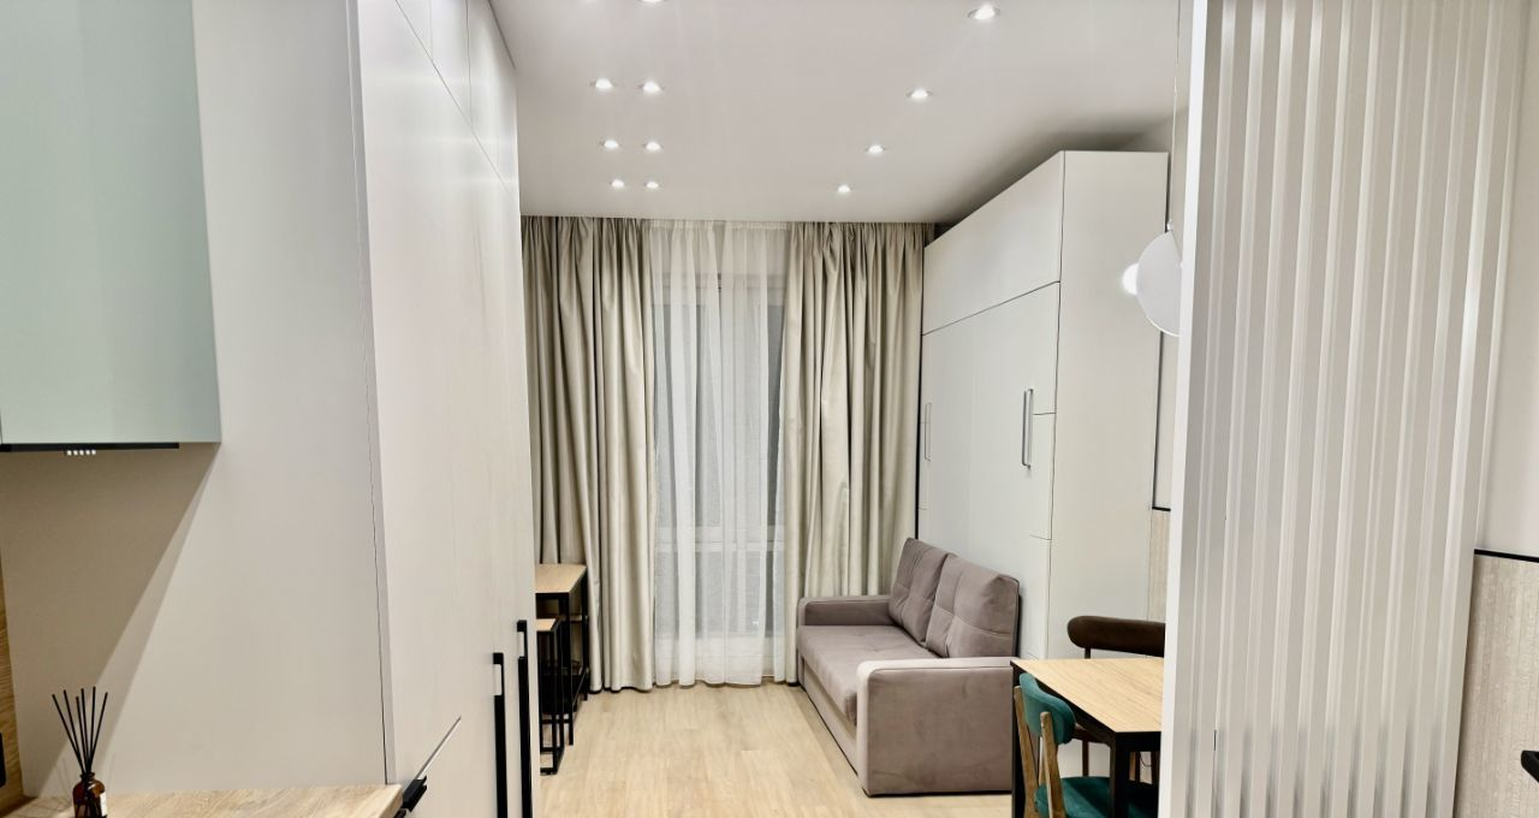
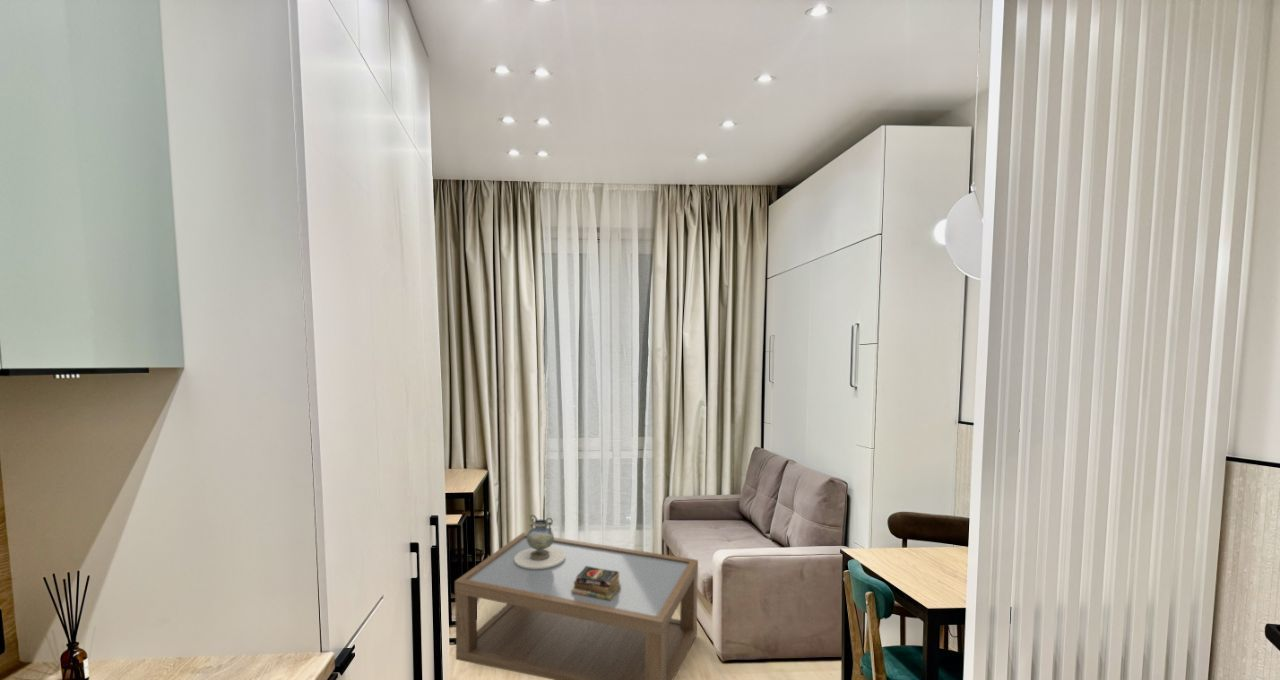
+ coffee table (581, 608)
+ decorative vase (539, 535)
+ books (596, 579)
